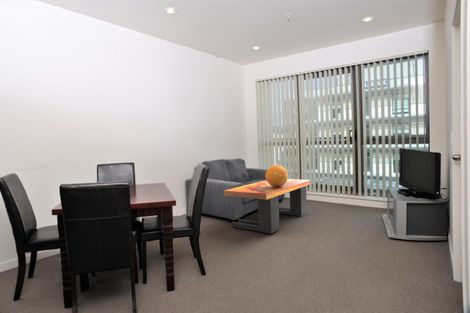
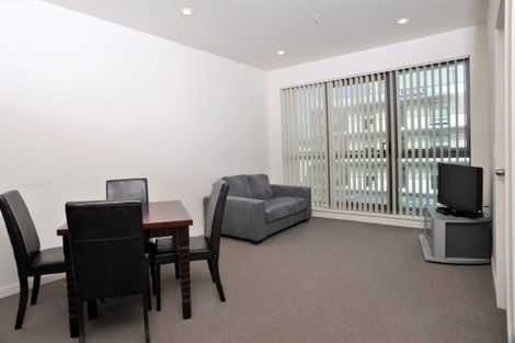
- decorative sphere (276, 175)
- coffee table (271, 202)
